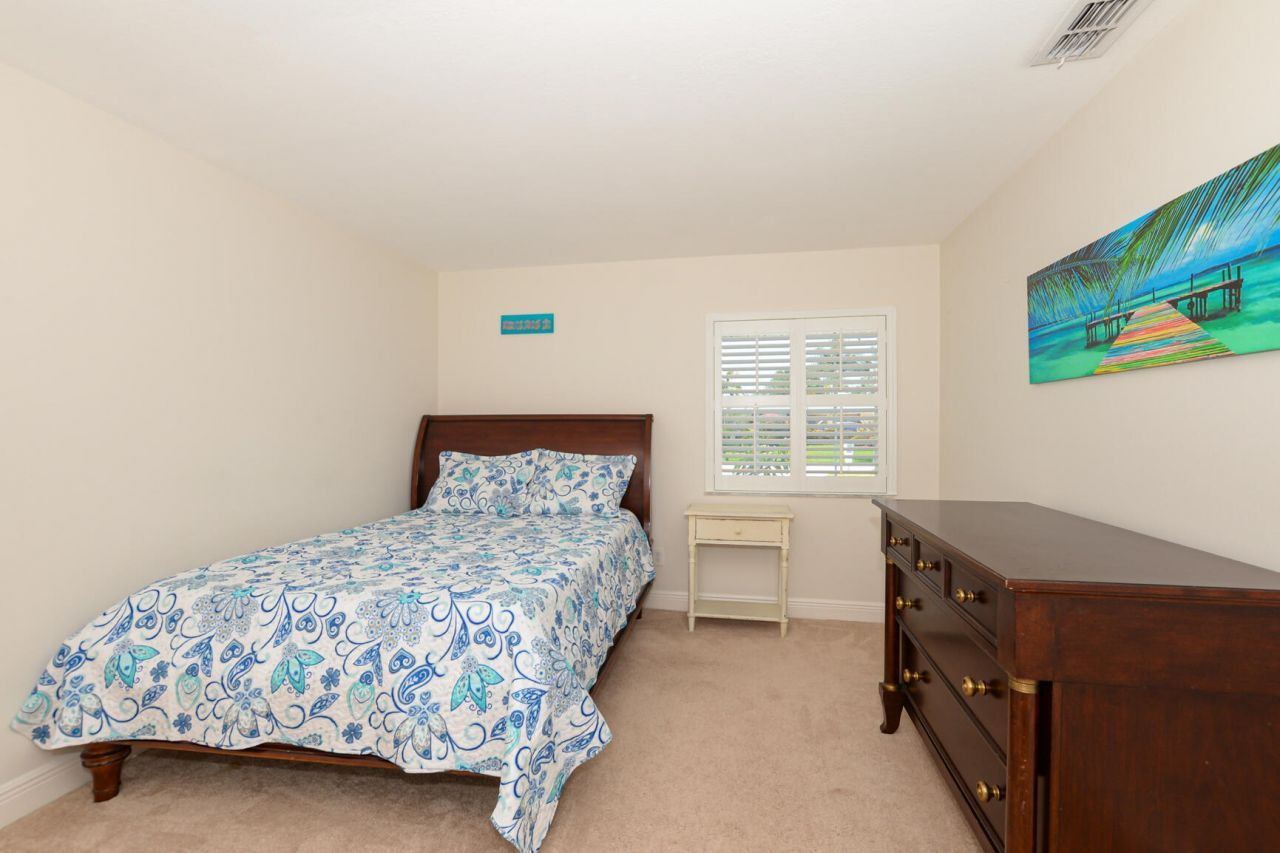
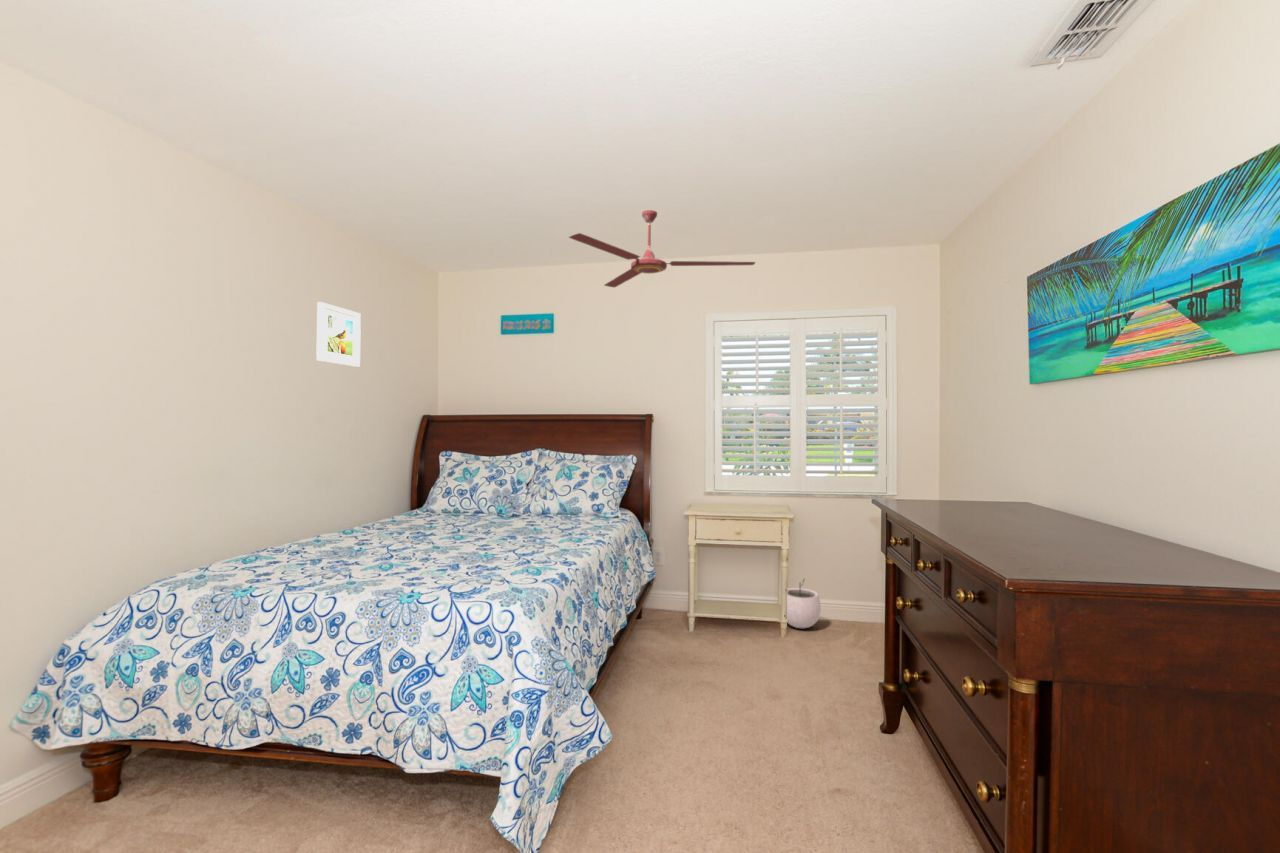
+ plant pot (800, 602)
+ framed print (339, 335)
+ ceiling fan (652, 251)
